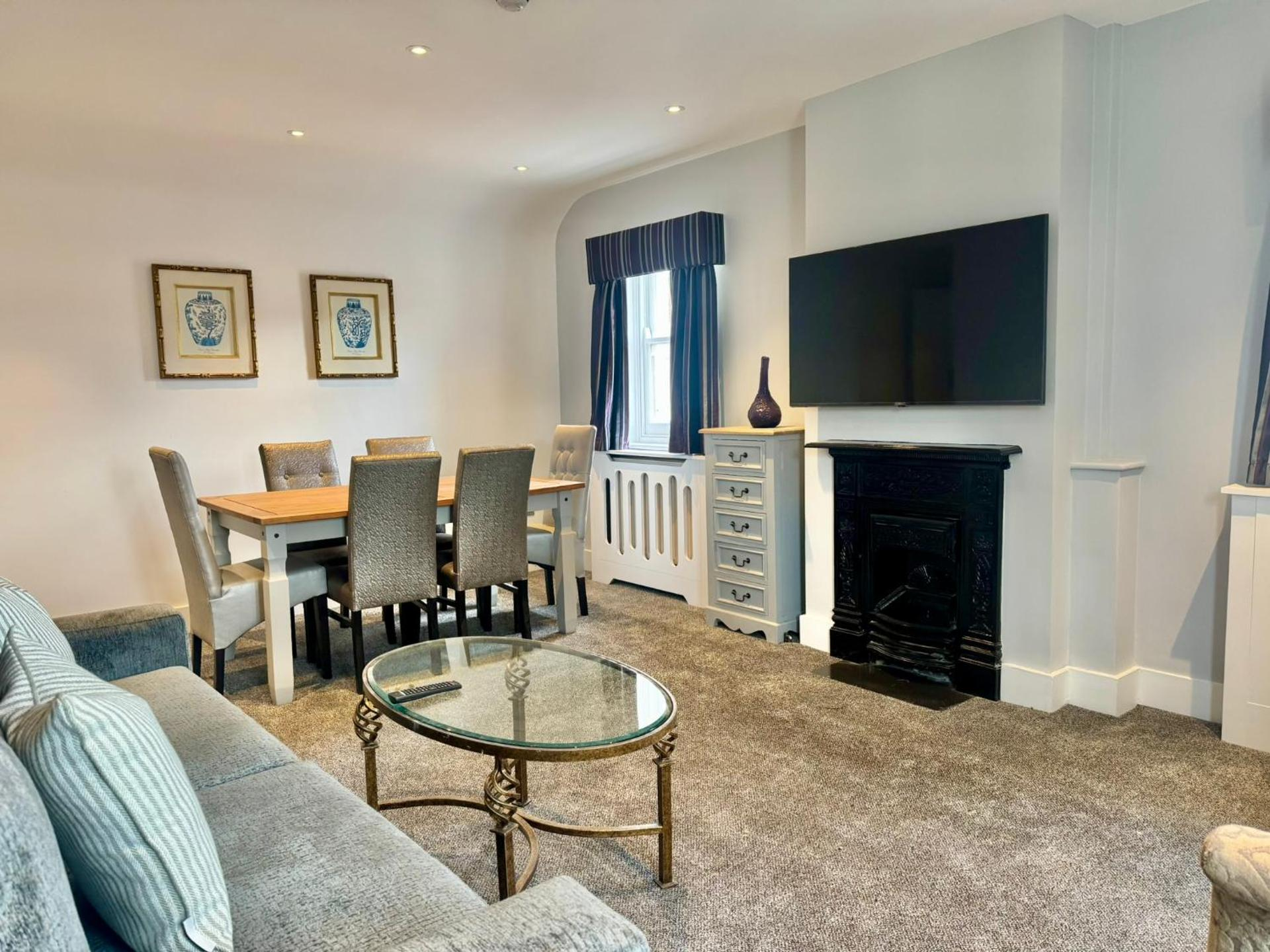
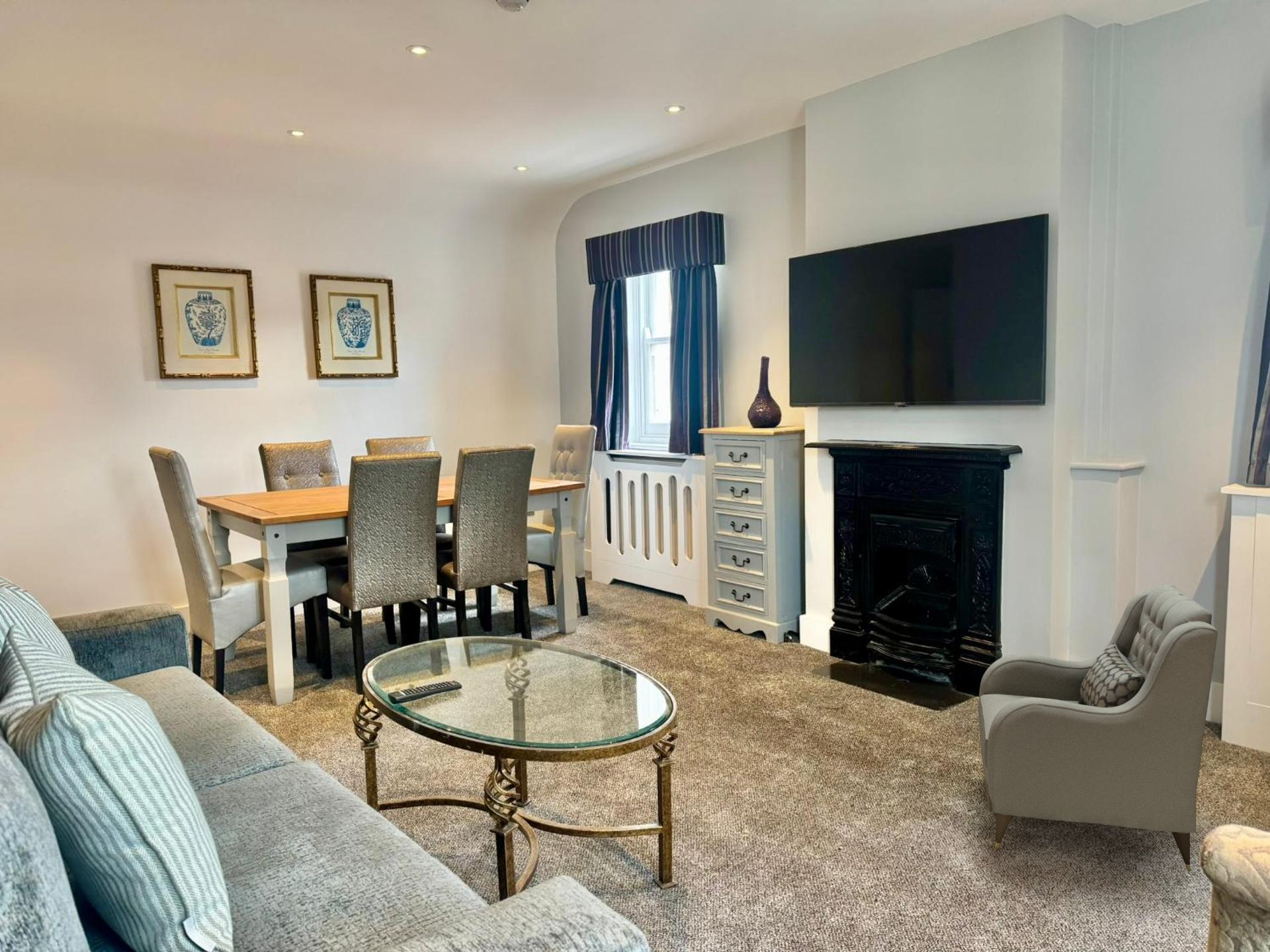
+ armchair (1081, 668)
